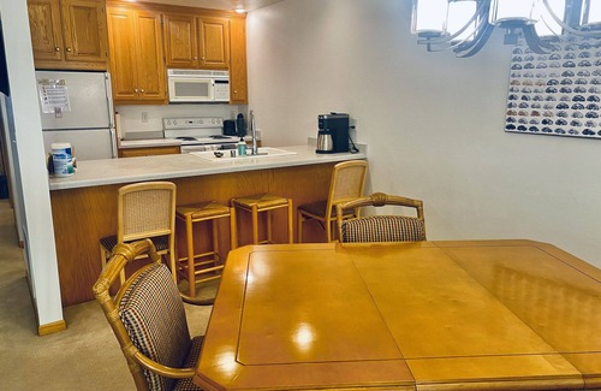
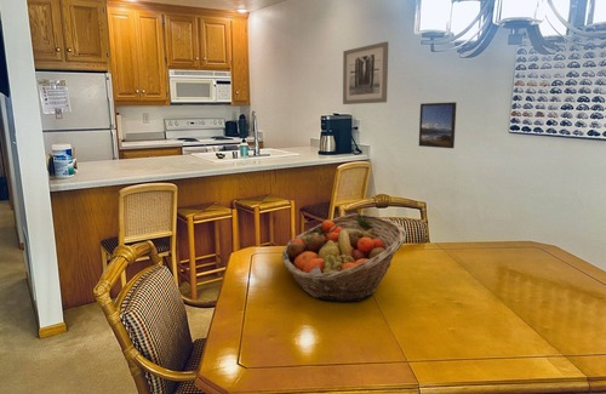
+ fruit basket (341, 252)
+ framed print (436, 125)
+ wall art (364, 75)
